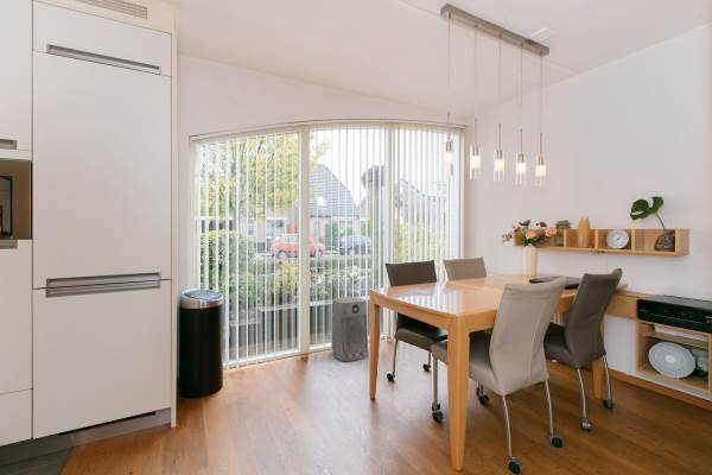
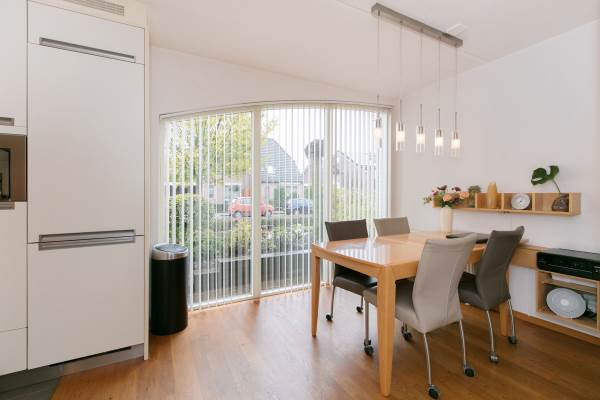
- air purifier (348, 327)
